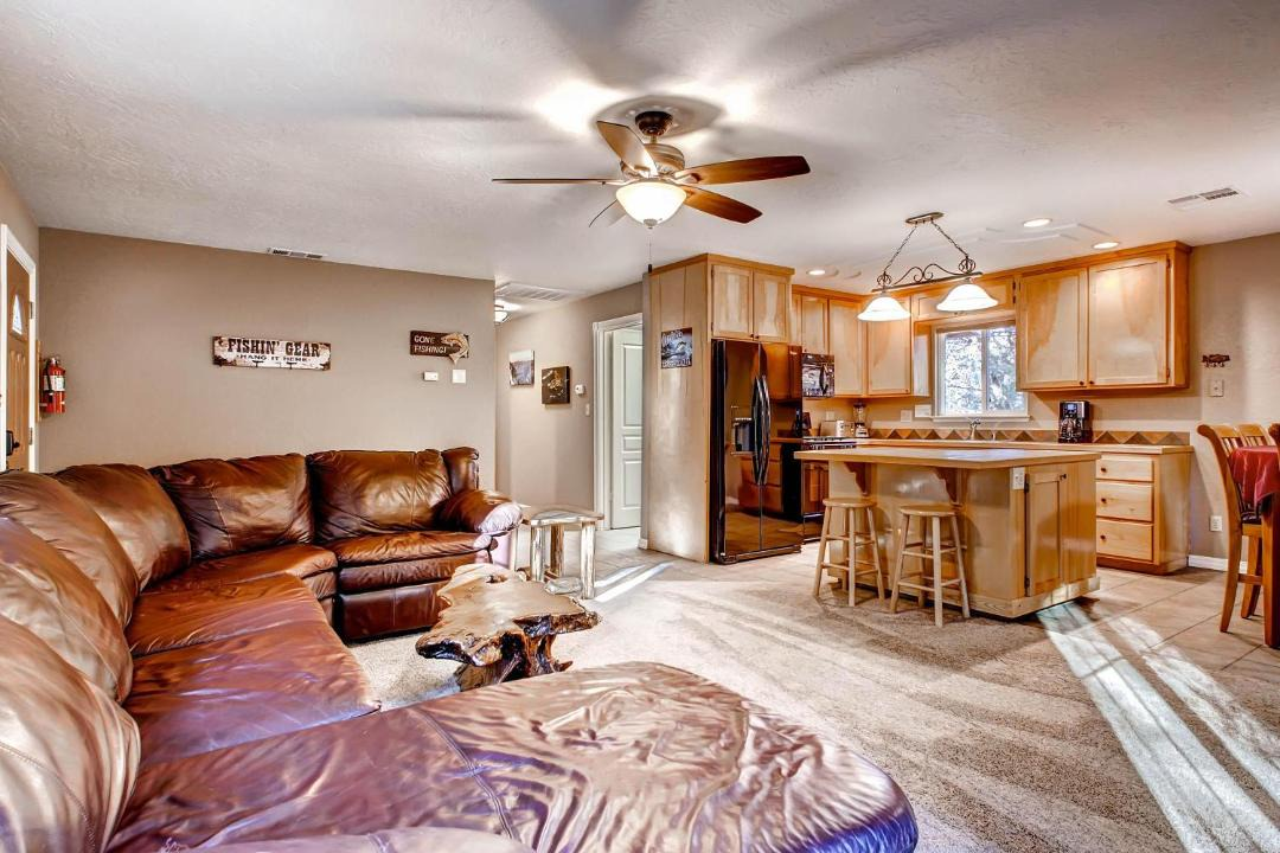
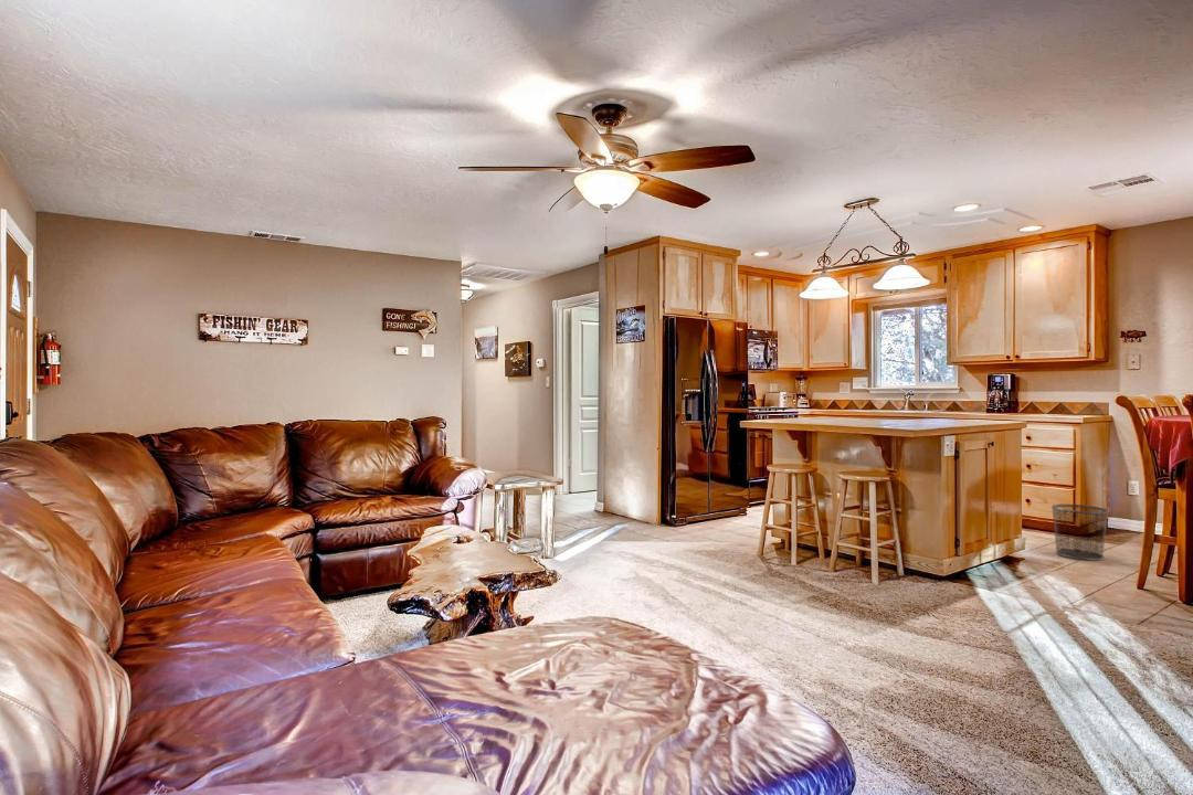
+ waste bin (1079, 531)
